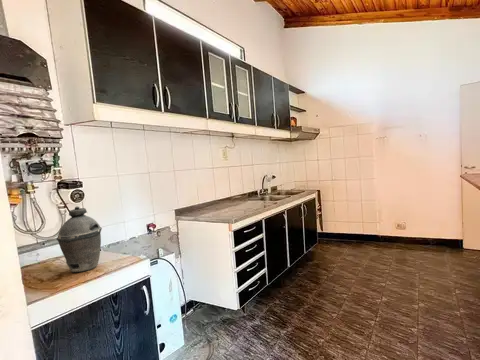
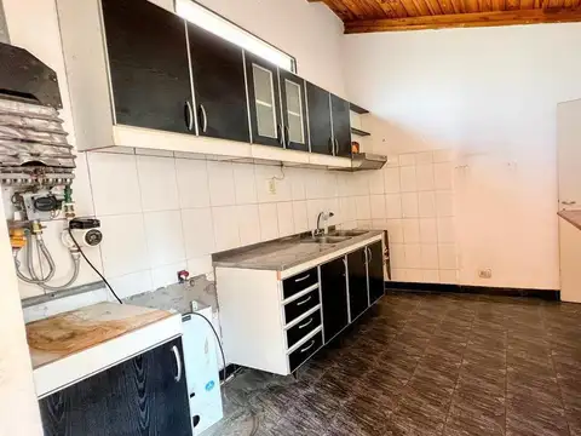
- kettle (80, 237)
